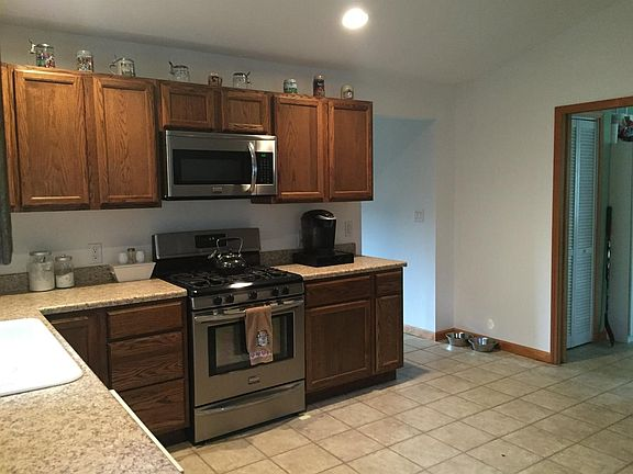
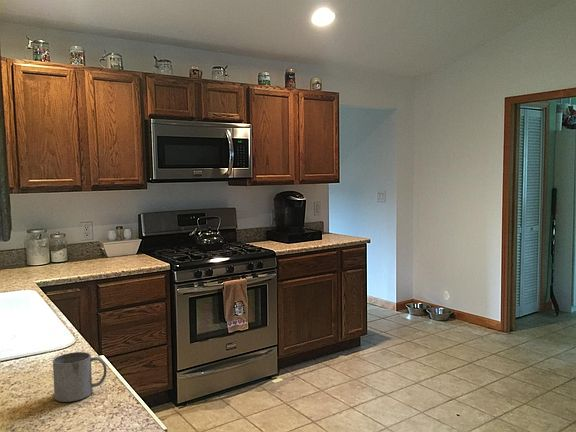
+ mug (80, 374)
